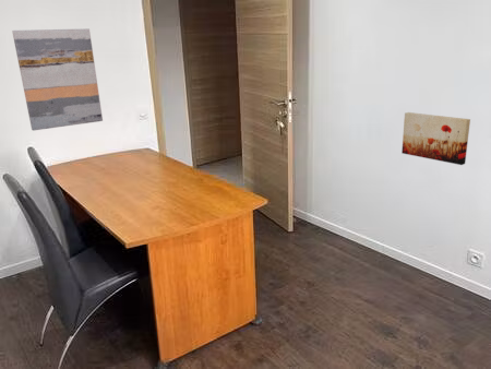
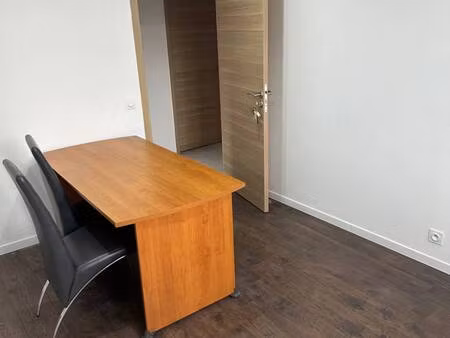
- wall art (60, 79)
- wall art (433, 136)
